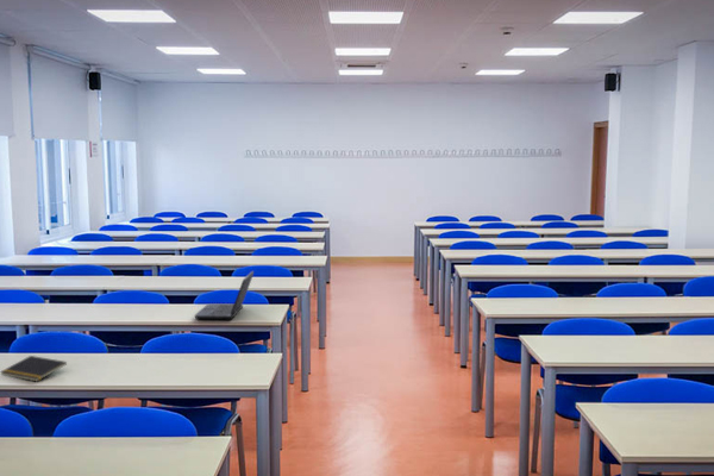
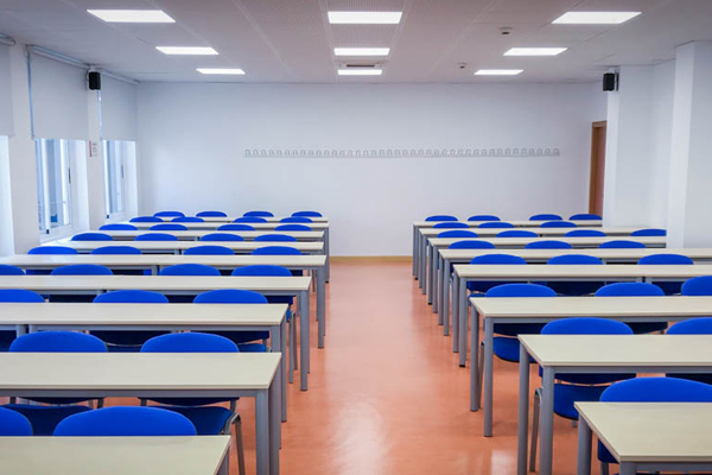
- notepad (33, 368)
- laptop (225, 303)
